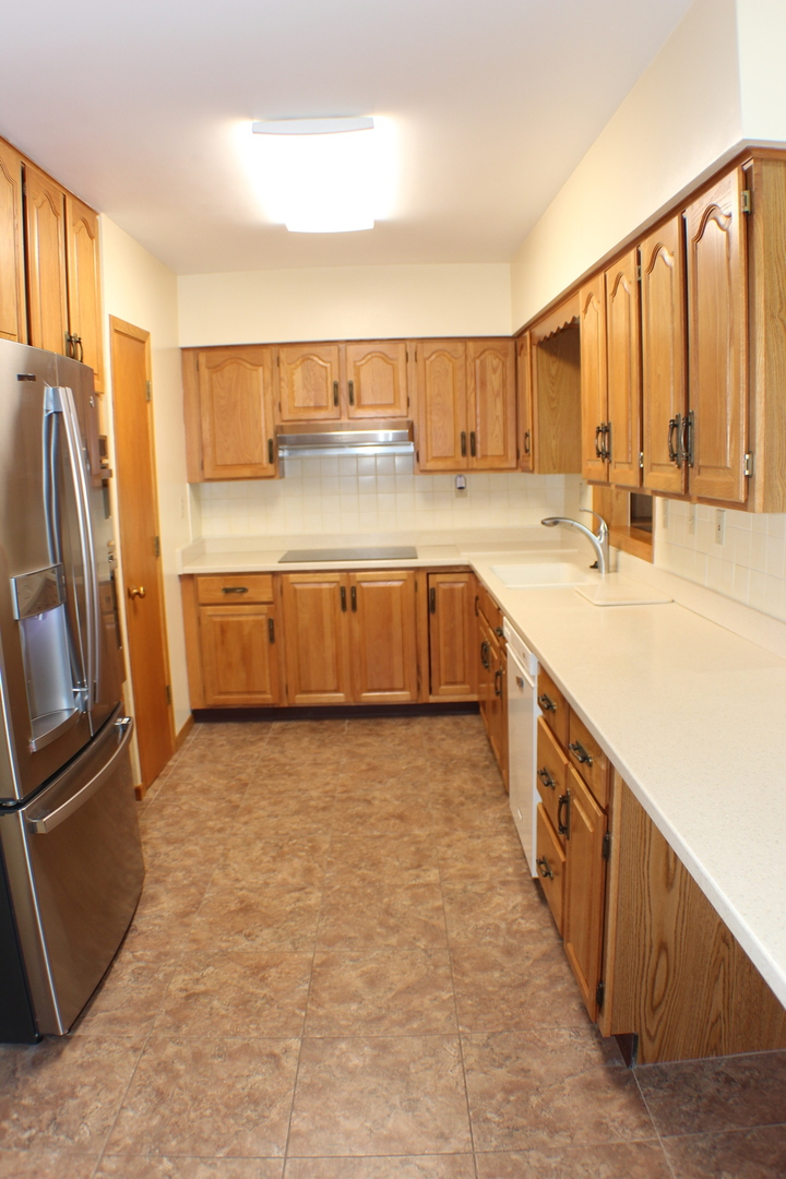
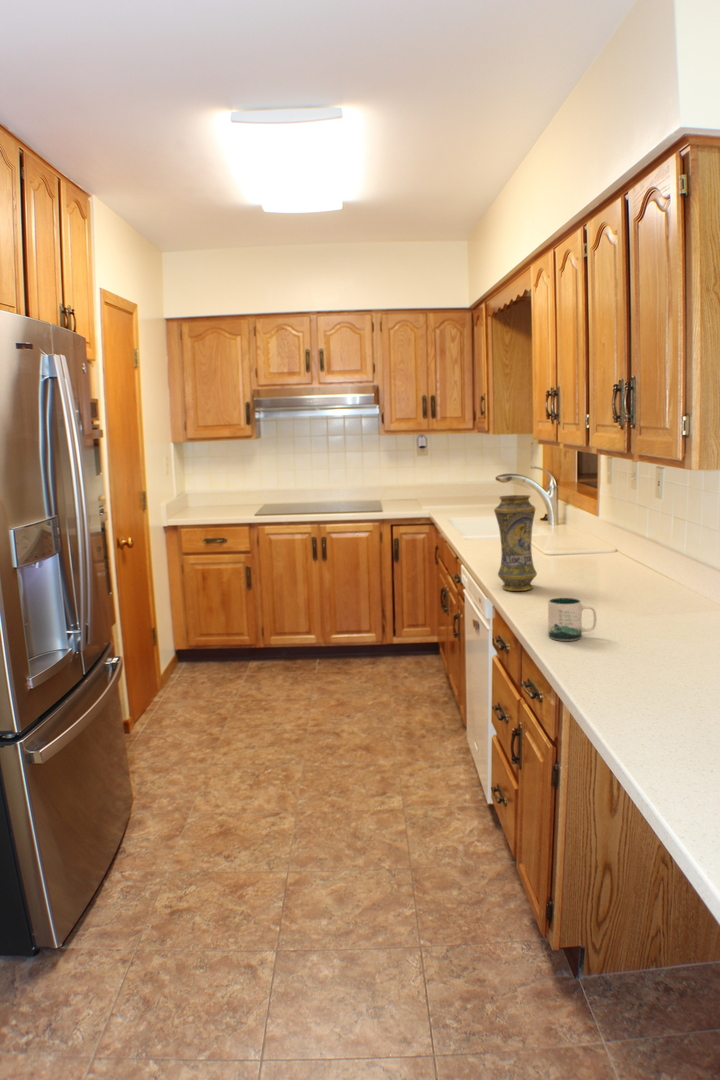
+ mug (572, 618)
+ vase (515, 542)
